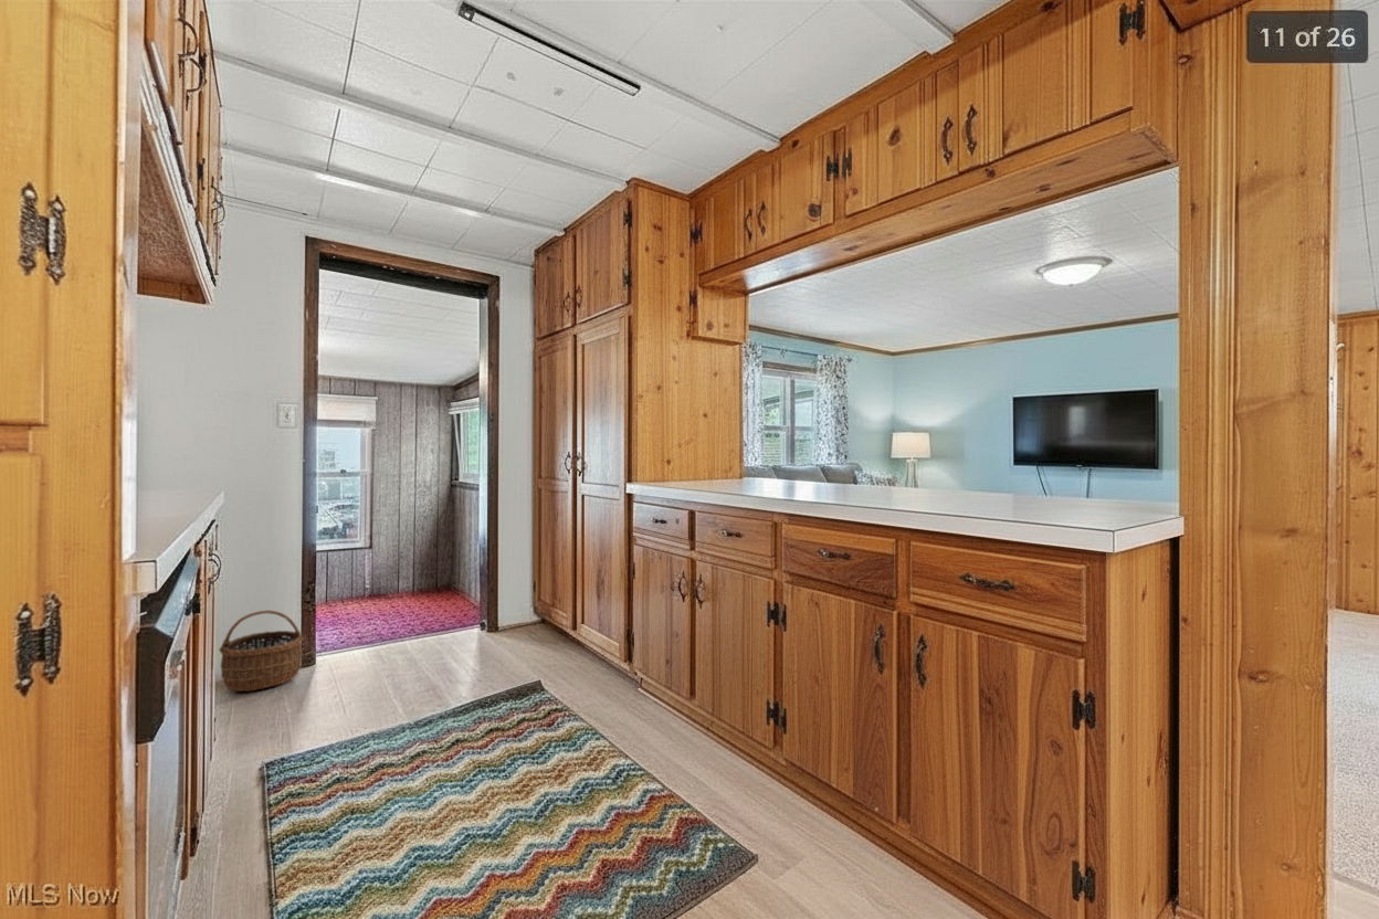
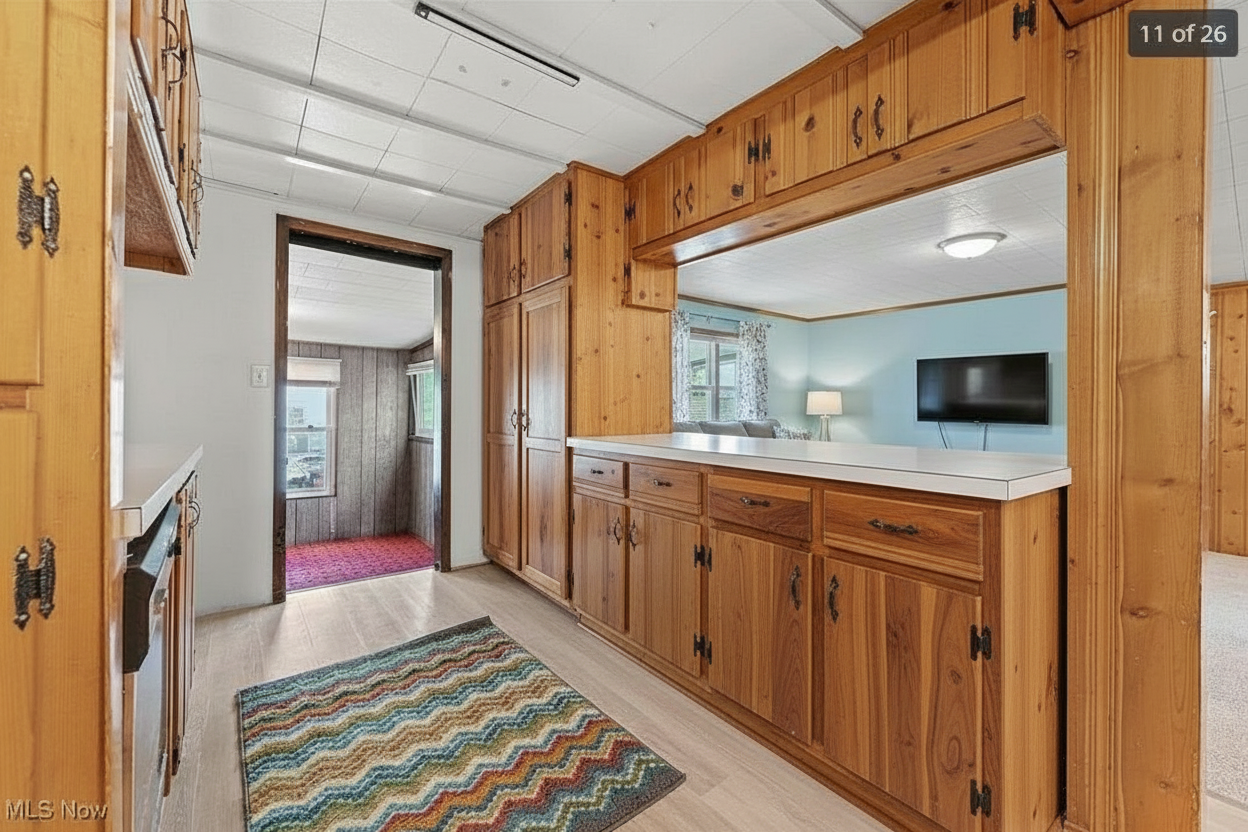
- wicker basket (262, 646)
